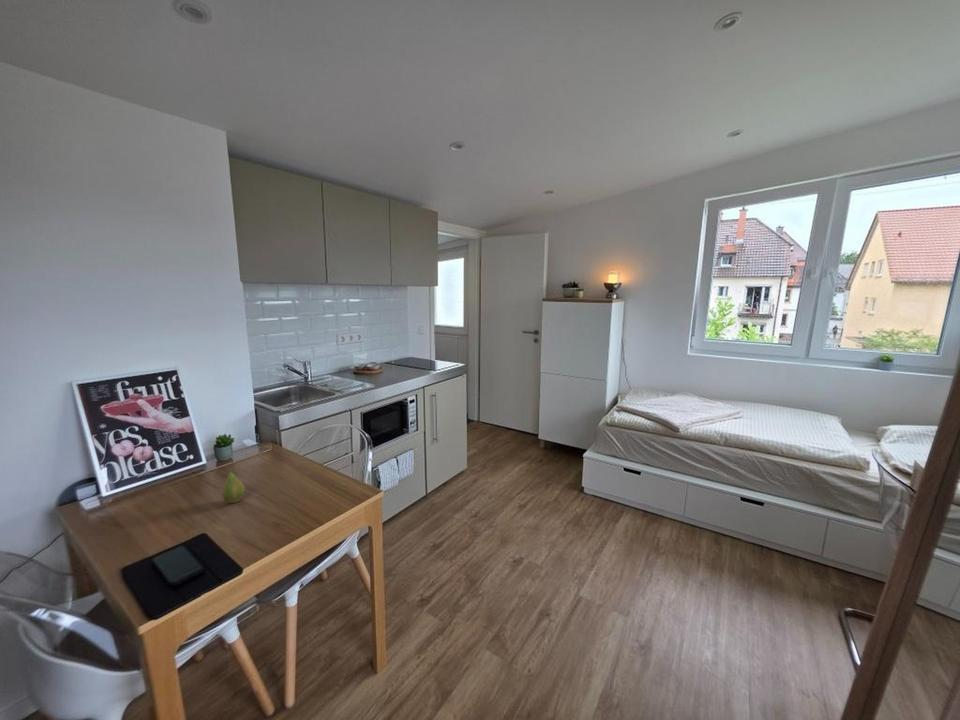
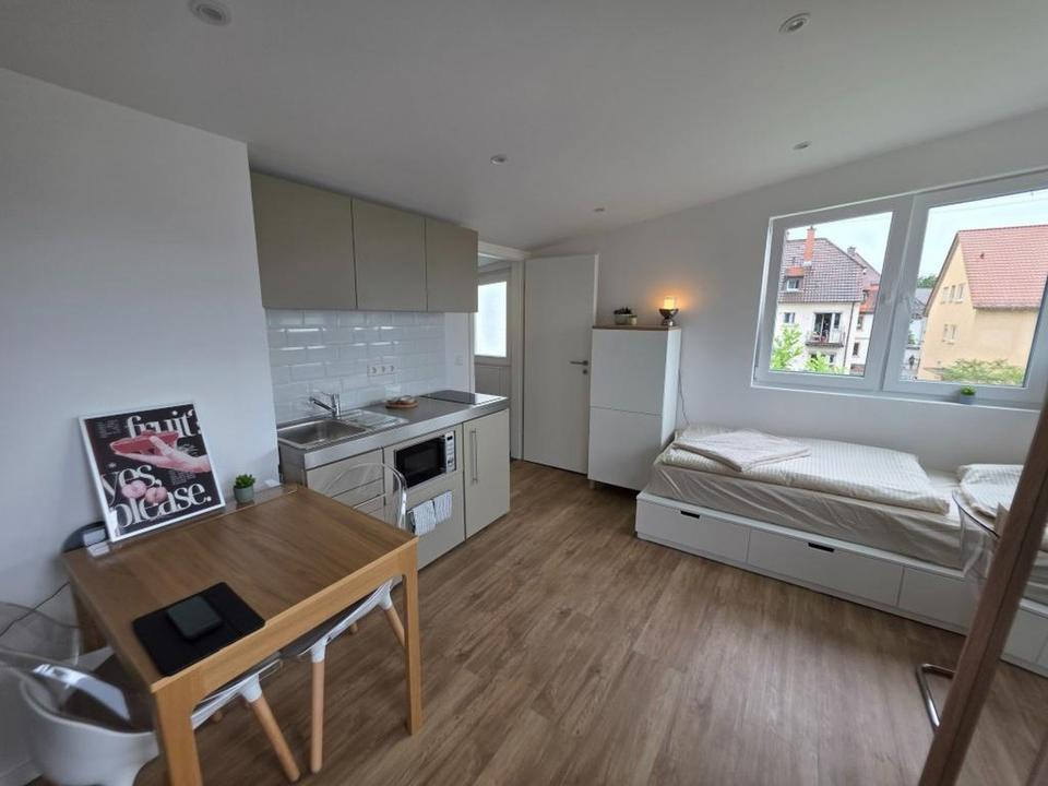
- fruit (232, 485)
